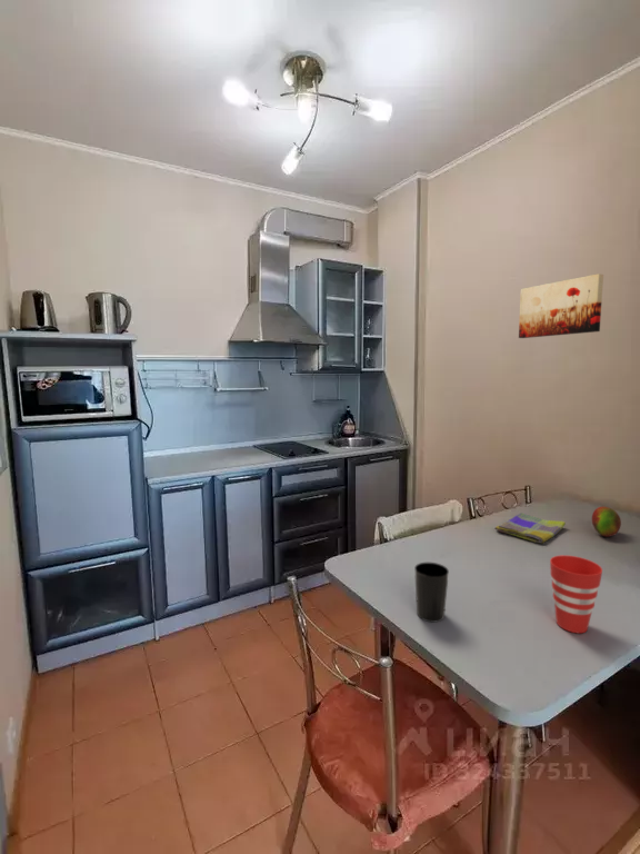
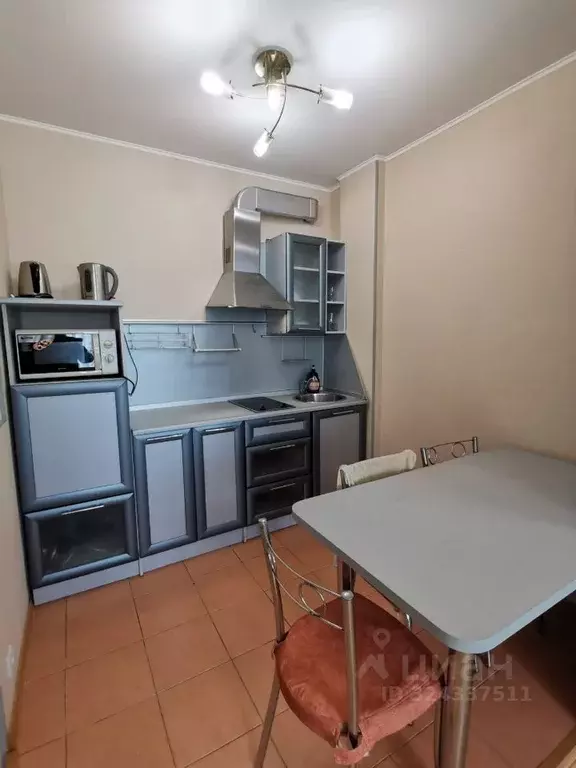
- dish towel (530, 526)
- fruit (606, 522)
- cup (573, 595)
- wall art (557, 308)
- cup (430, 592)
